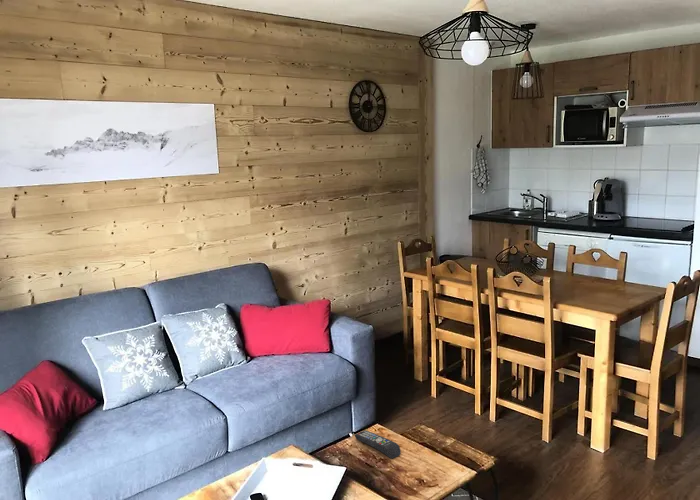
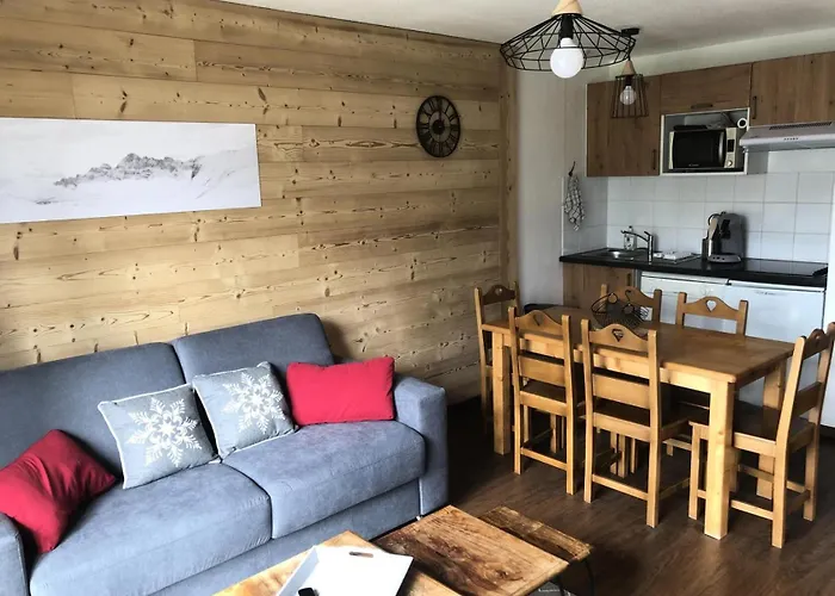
- remote control (377, 442)
